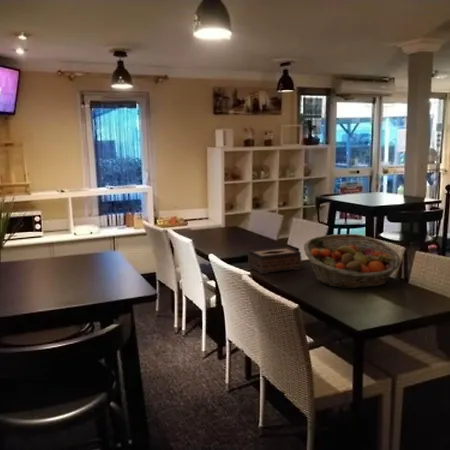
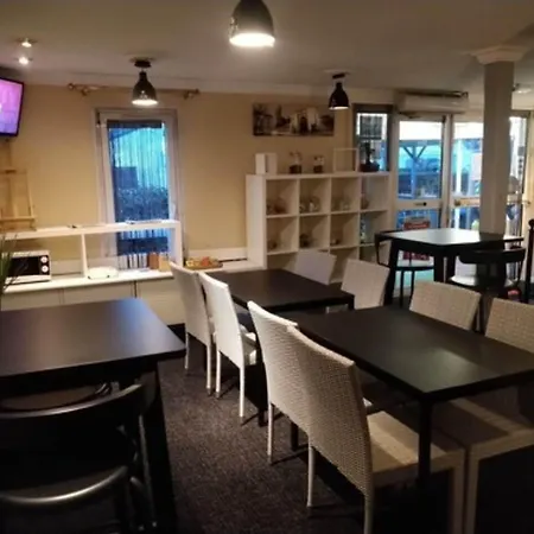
- tissue box (274, 259)
- fruit basket (351, 260)
